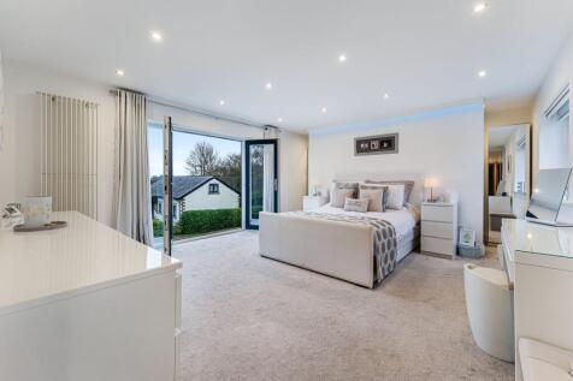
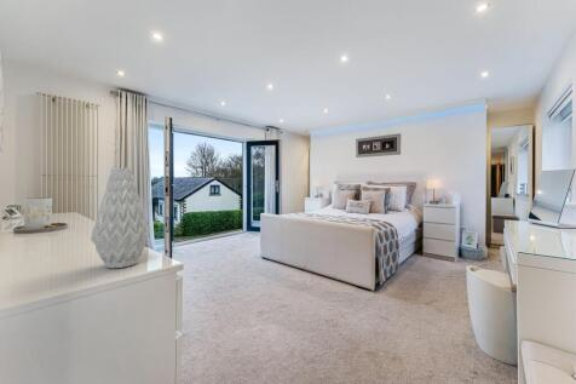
+ vase (121, 216)
